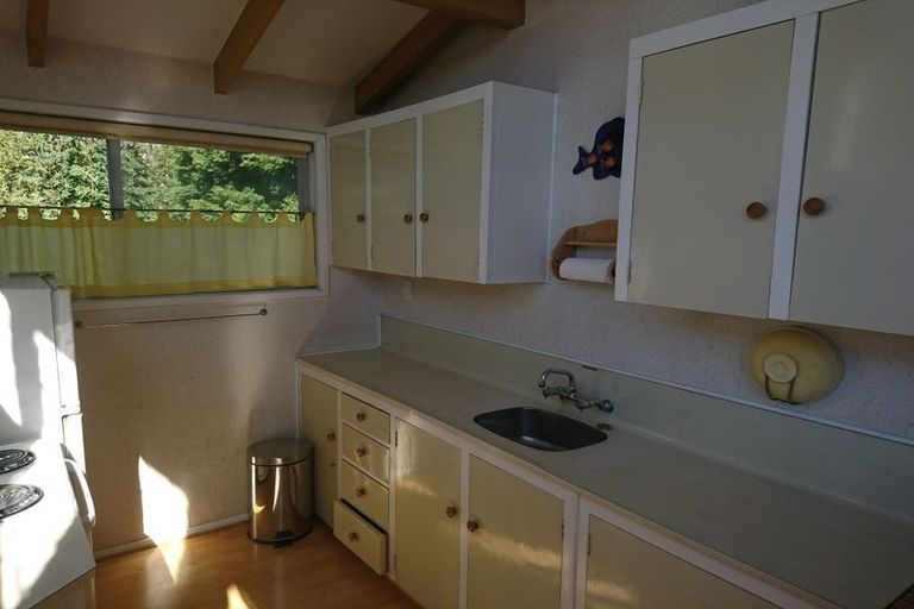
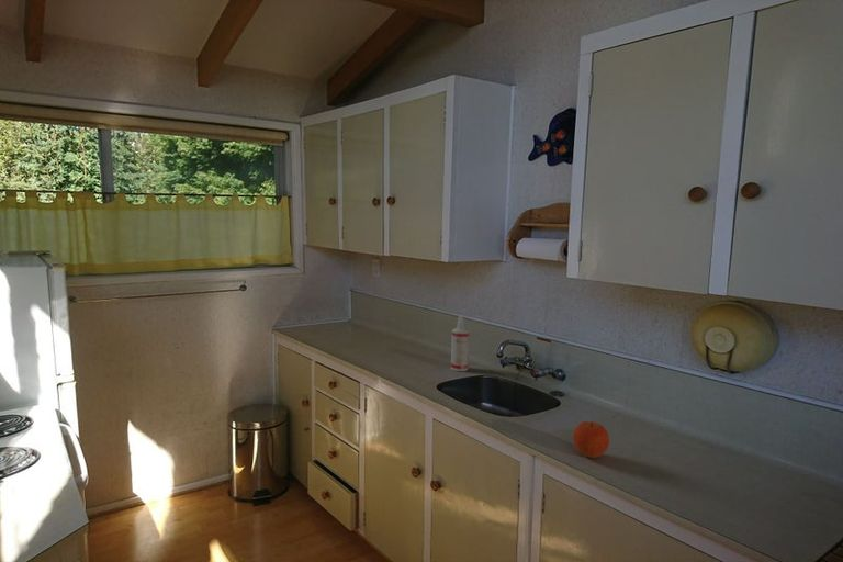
+ fruit (591, 439)
+ spray bottle (460, 341)
